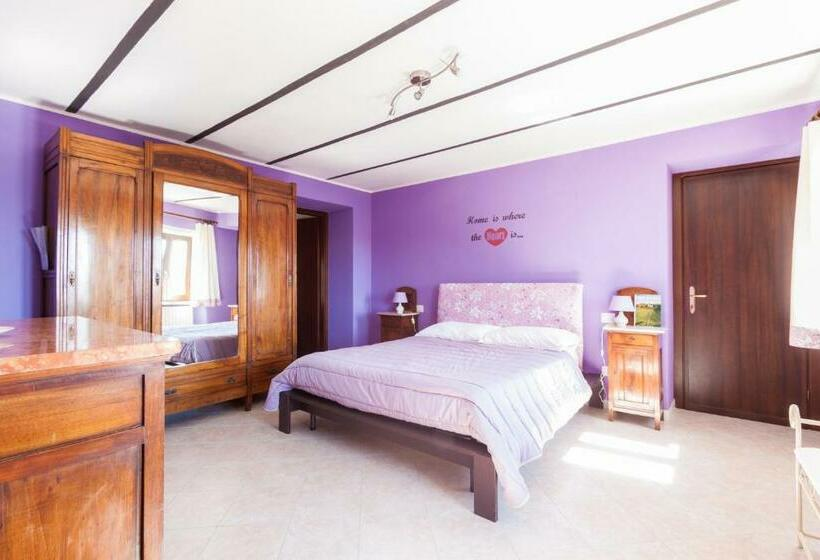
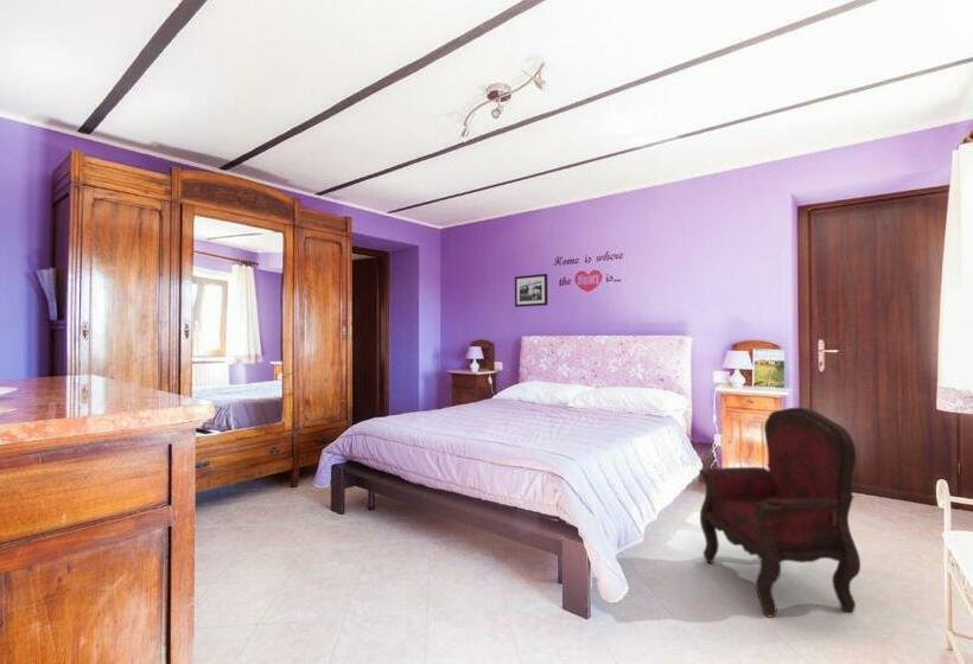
+ picture frame (530, 290)
+ armchair (769, 496)
